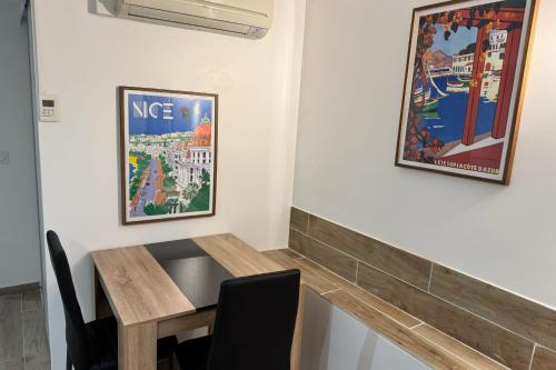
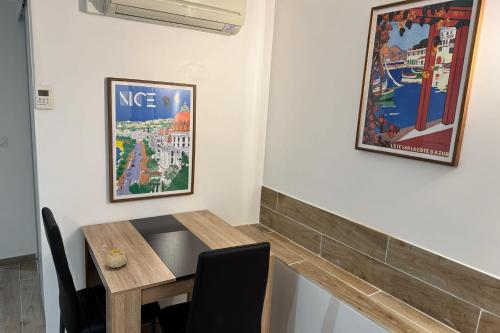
+ fruit (116, 258)
